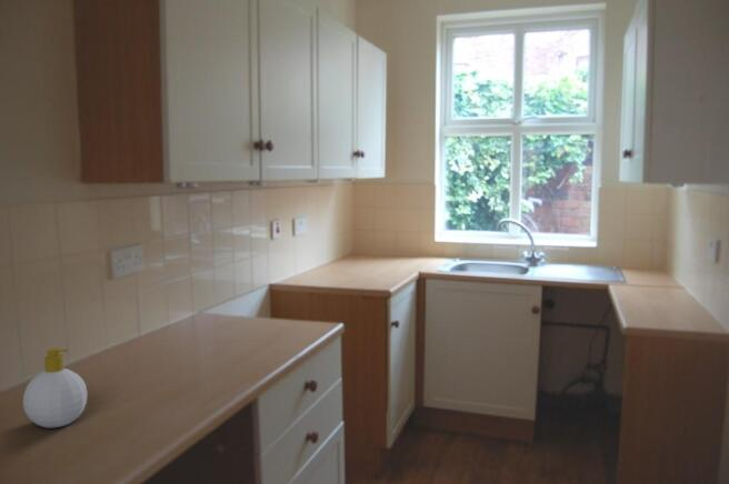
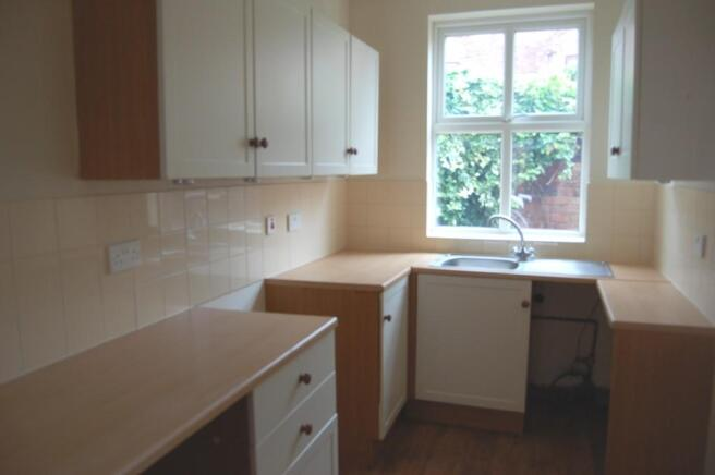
- soap bottle (54, 385)
